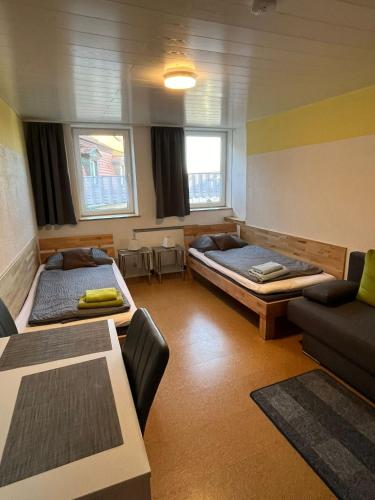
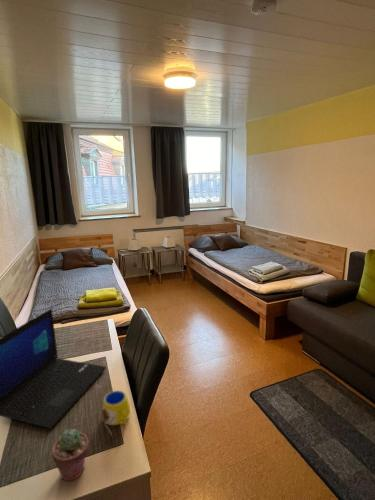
+ mug (117, 409)
+ laptop (50, 360)
+ potted succulent (71, 452)
